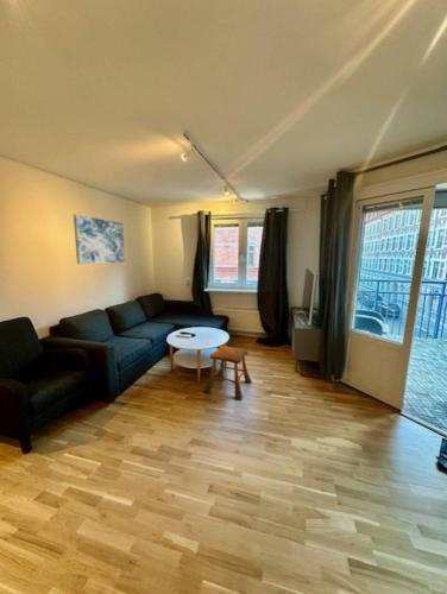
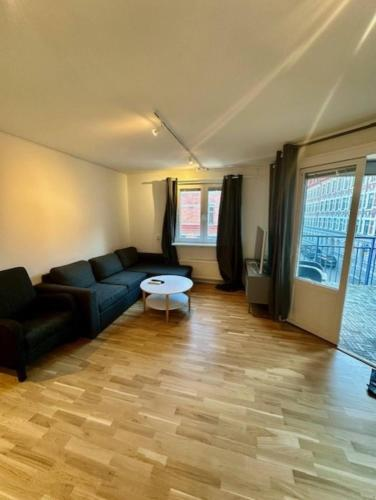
- wall art (102, 241)
- stool (229, 368)
